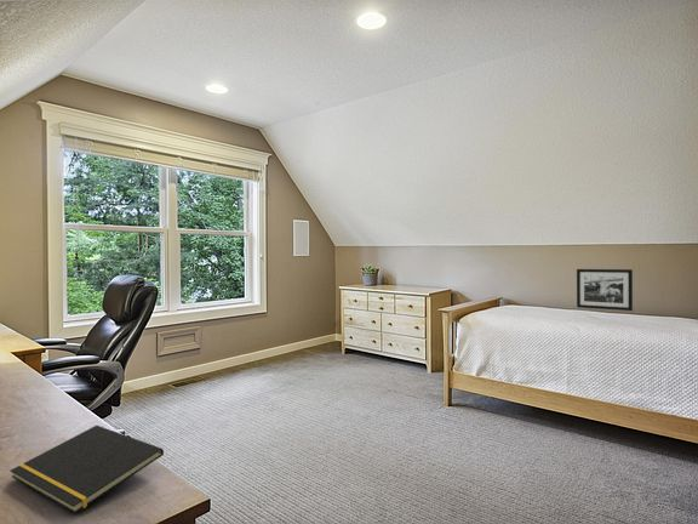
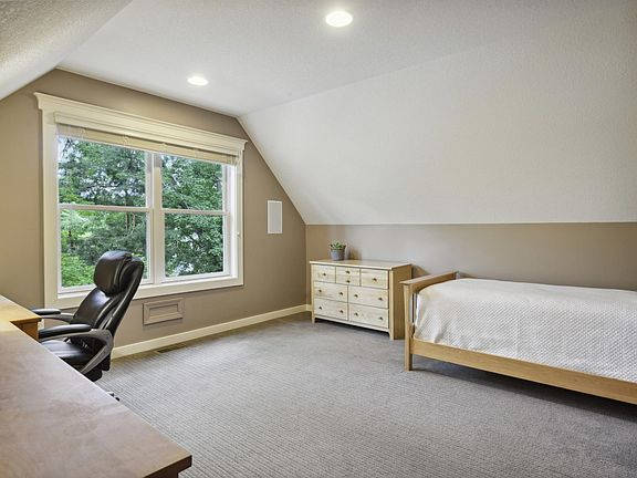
- notepad (87, 462)
- picture frame (603, 289)
